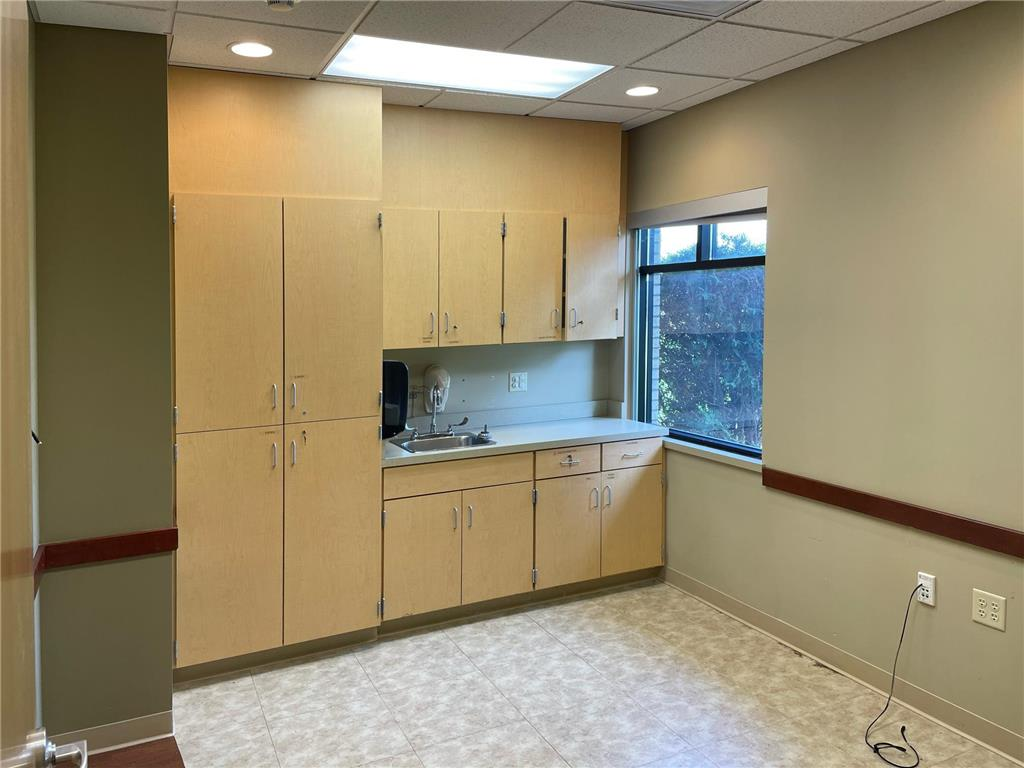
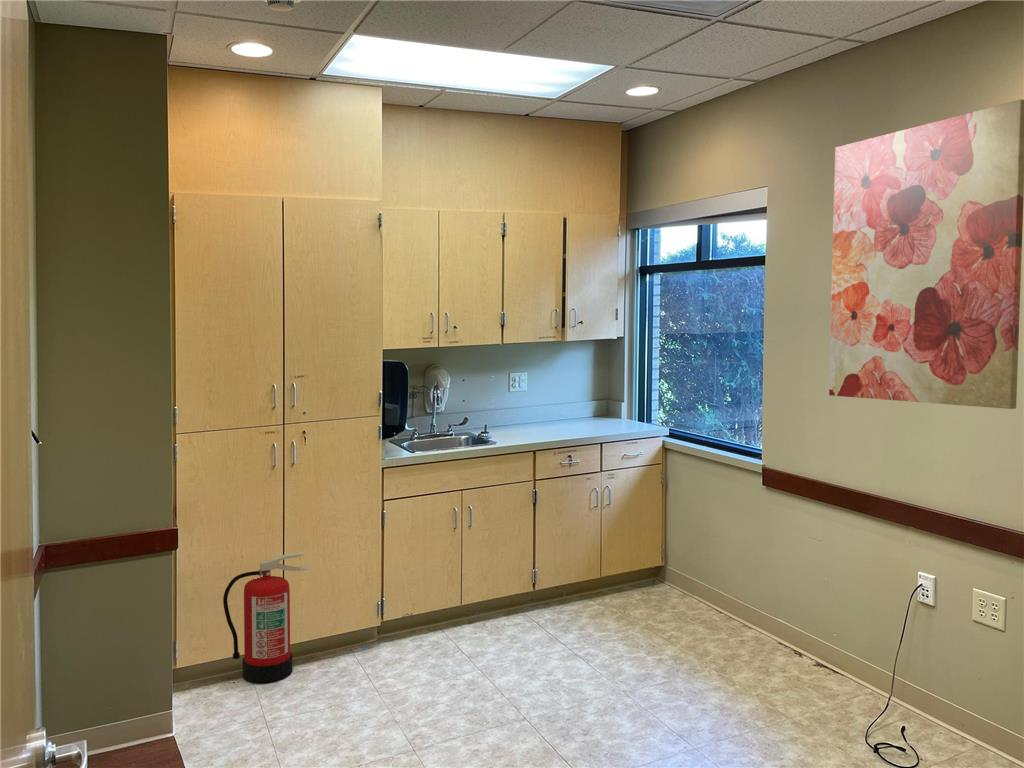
+ wall art (916, 265)
+ fire extinguisher (267, 615)
